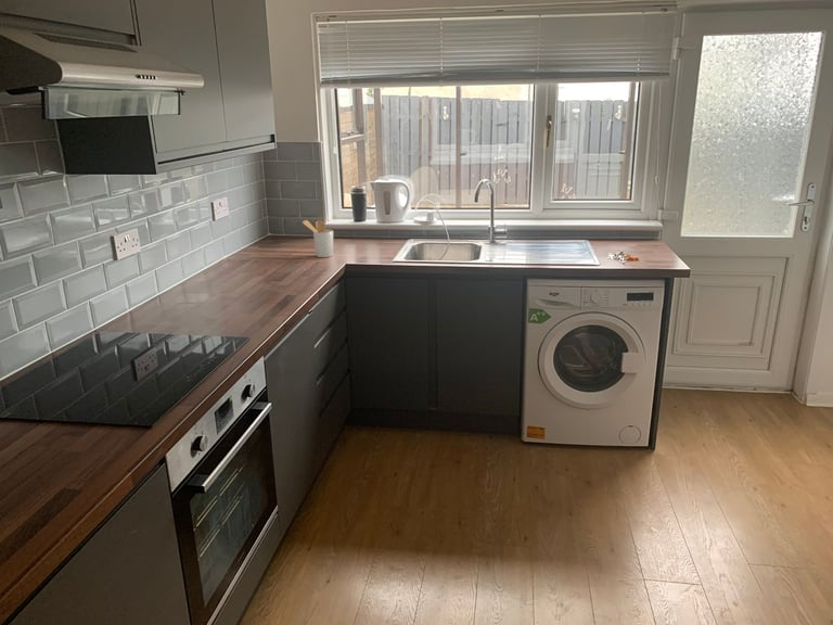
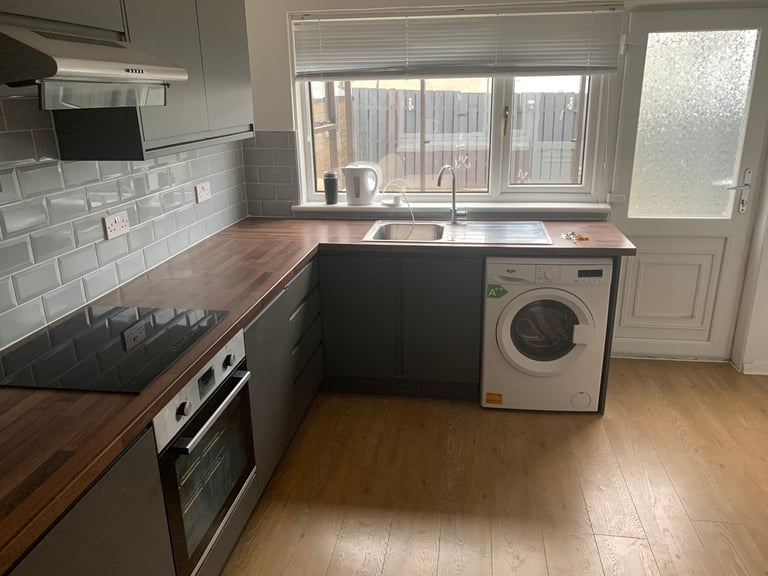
- utensil holder (318, 237)
